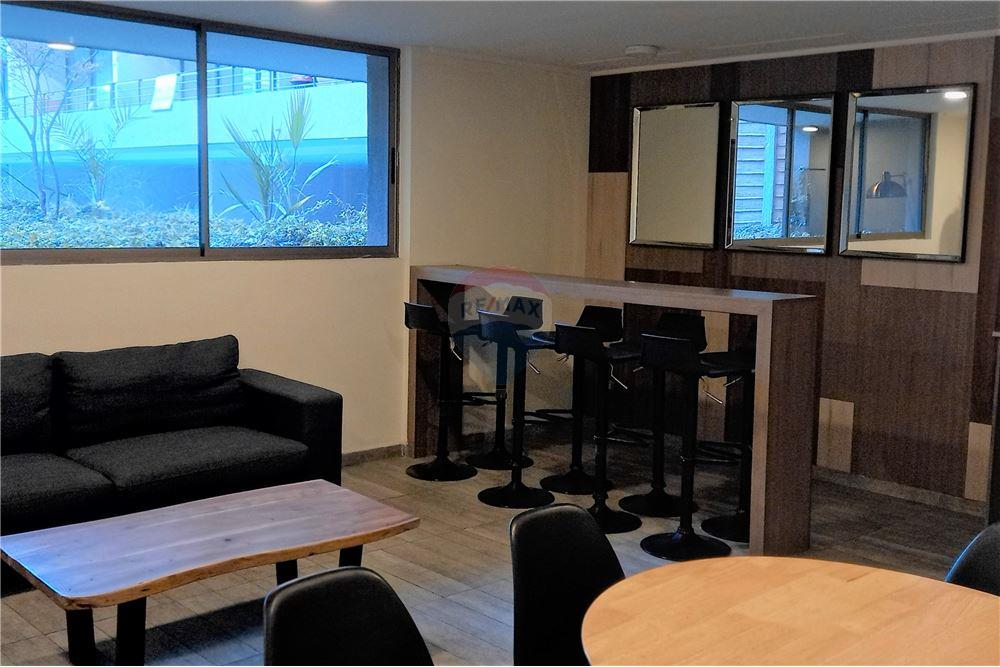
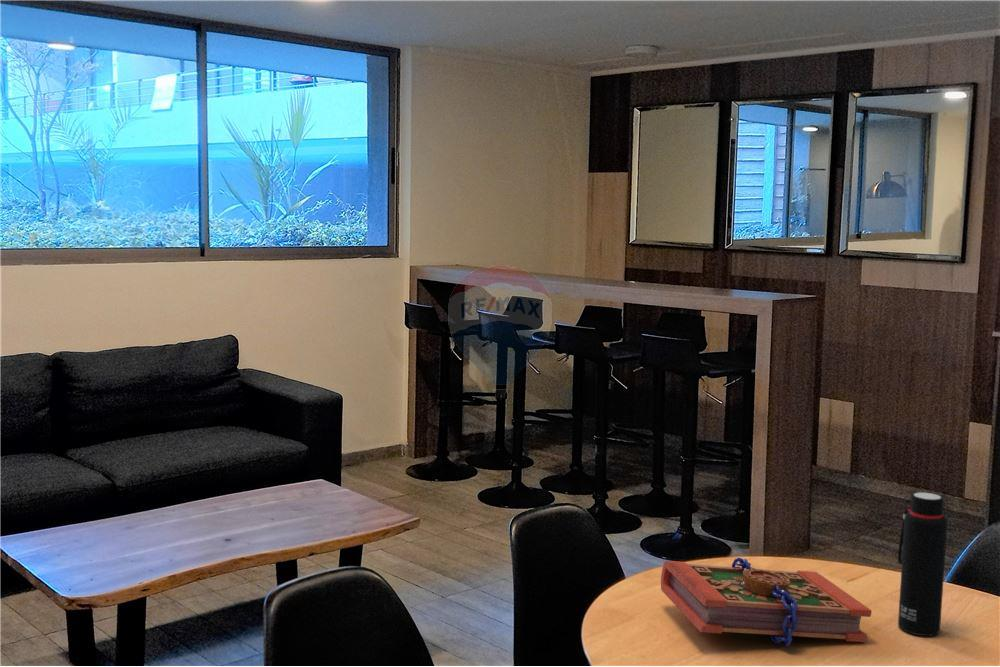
+ book (761, 598)
+ water bottle (919, 561)
